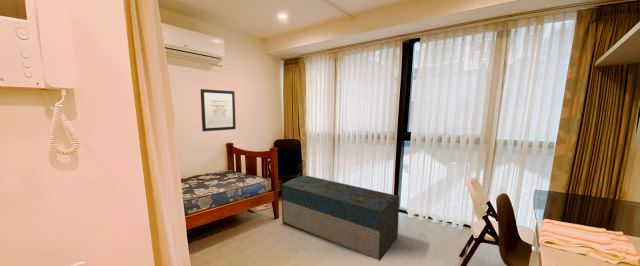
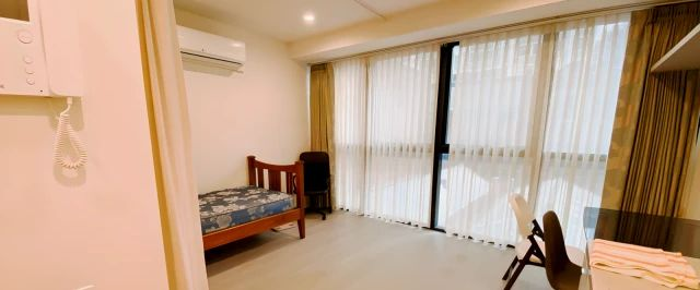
- storage bench (349, 200)
- wall art (219, 110)
